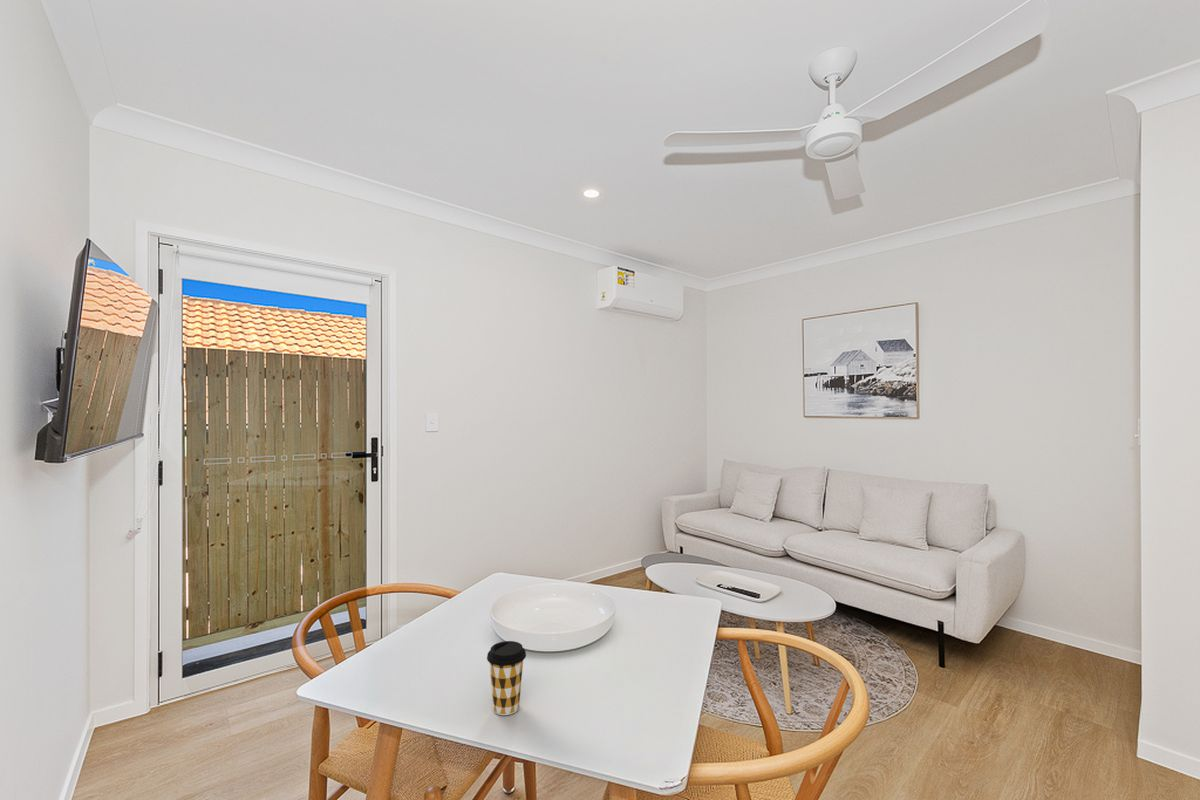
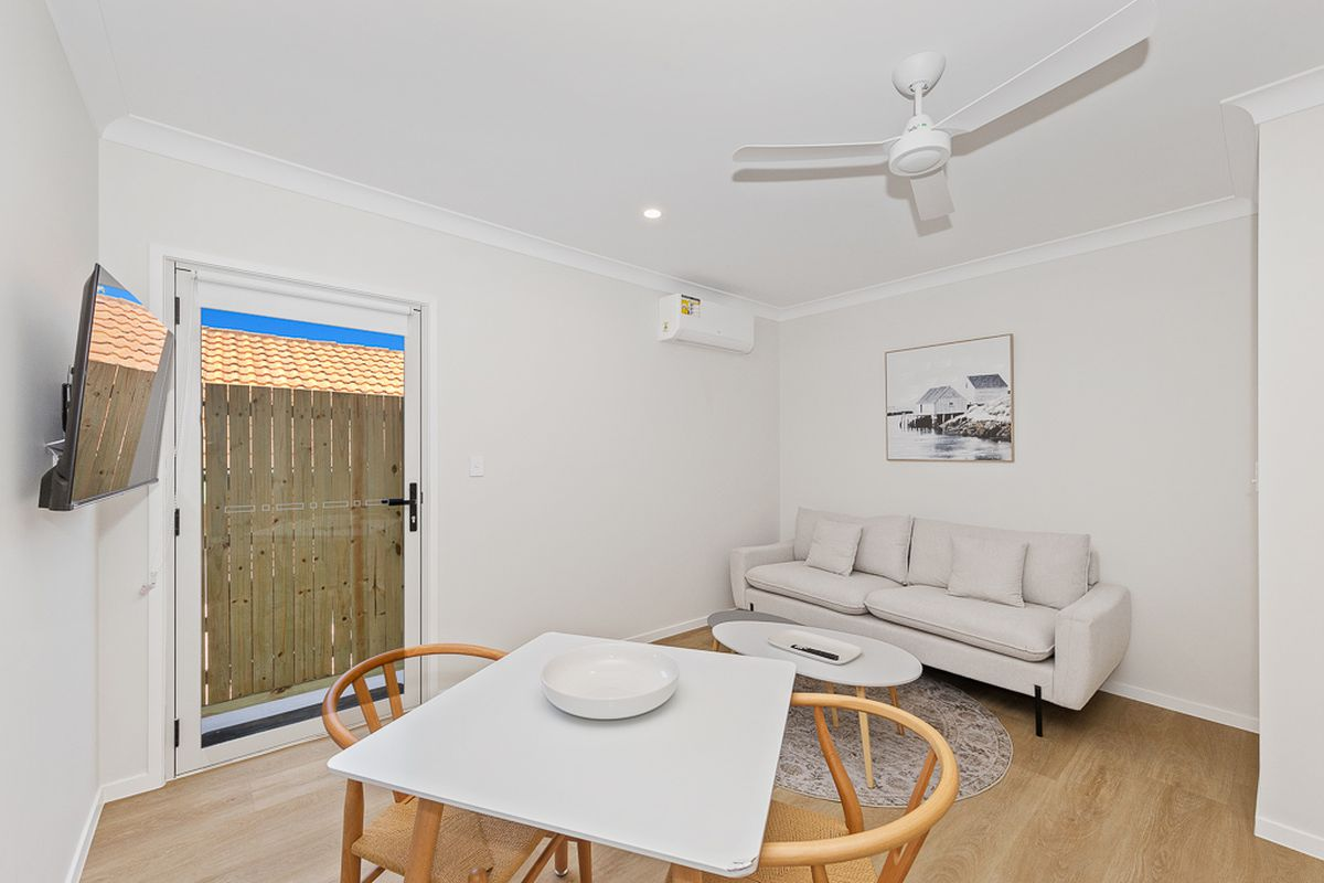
- coffee cup (506, 678)
